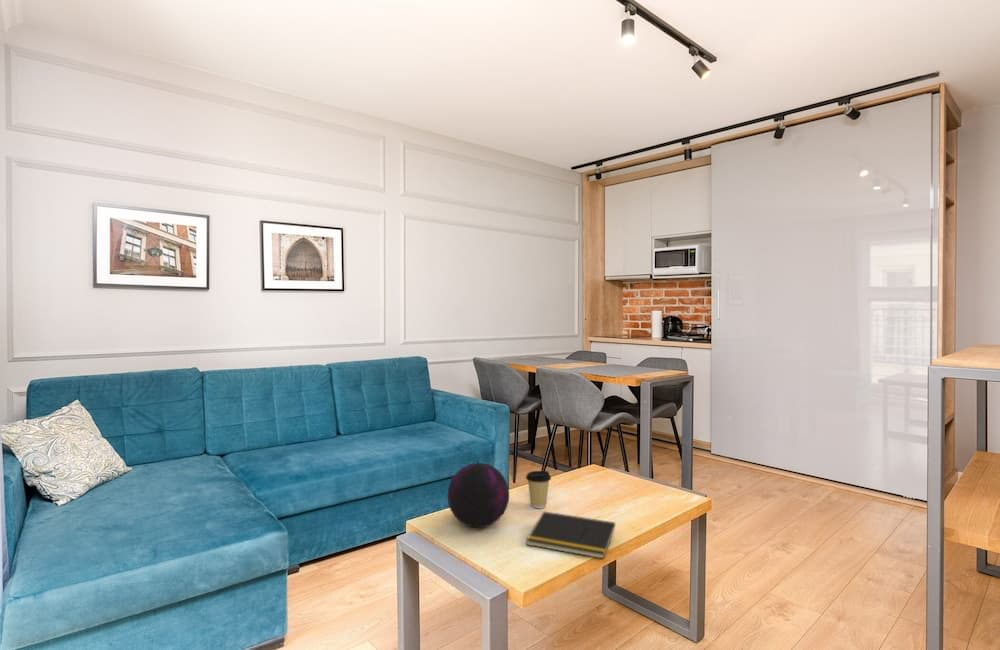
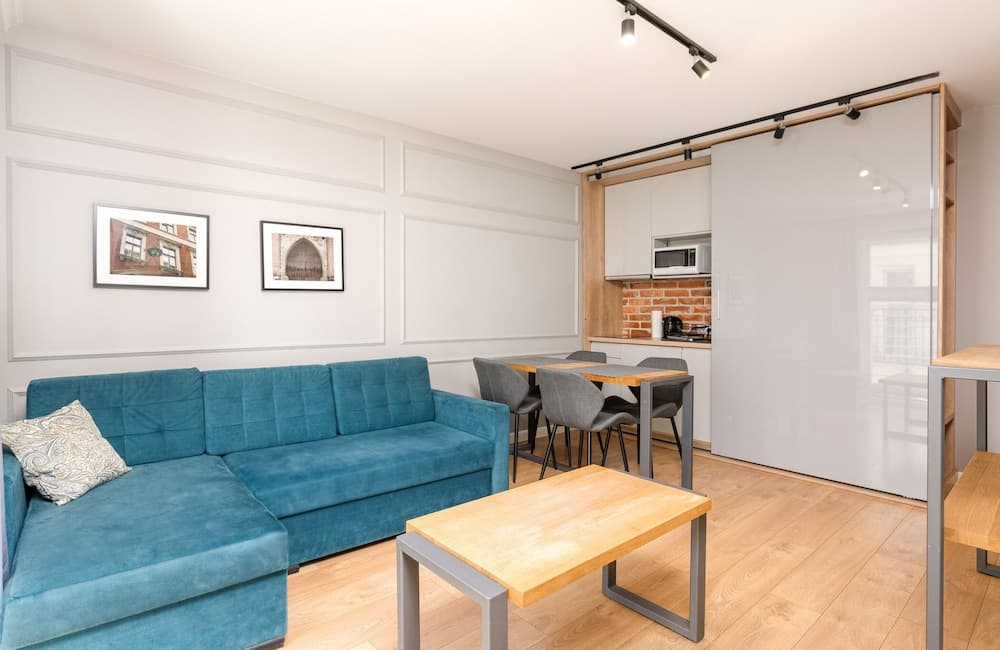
- coffee cup (538, 489)
- decorative orb (478, 494)
- notepad (571, 533)
